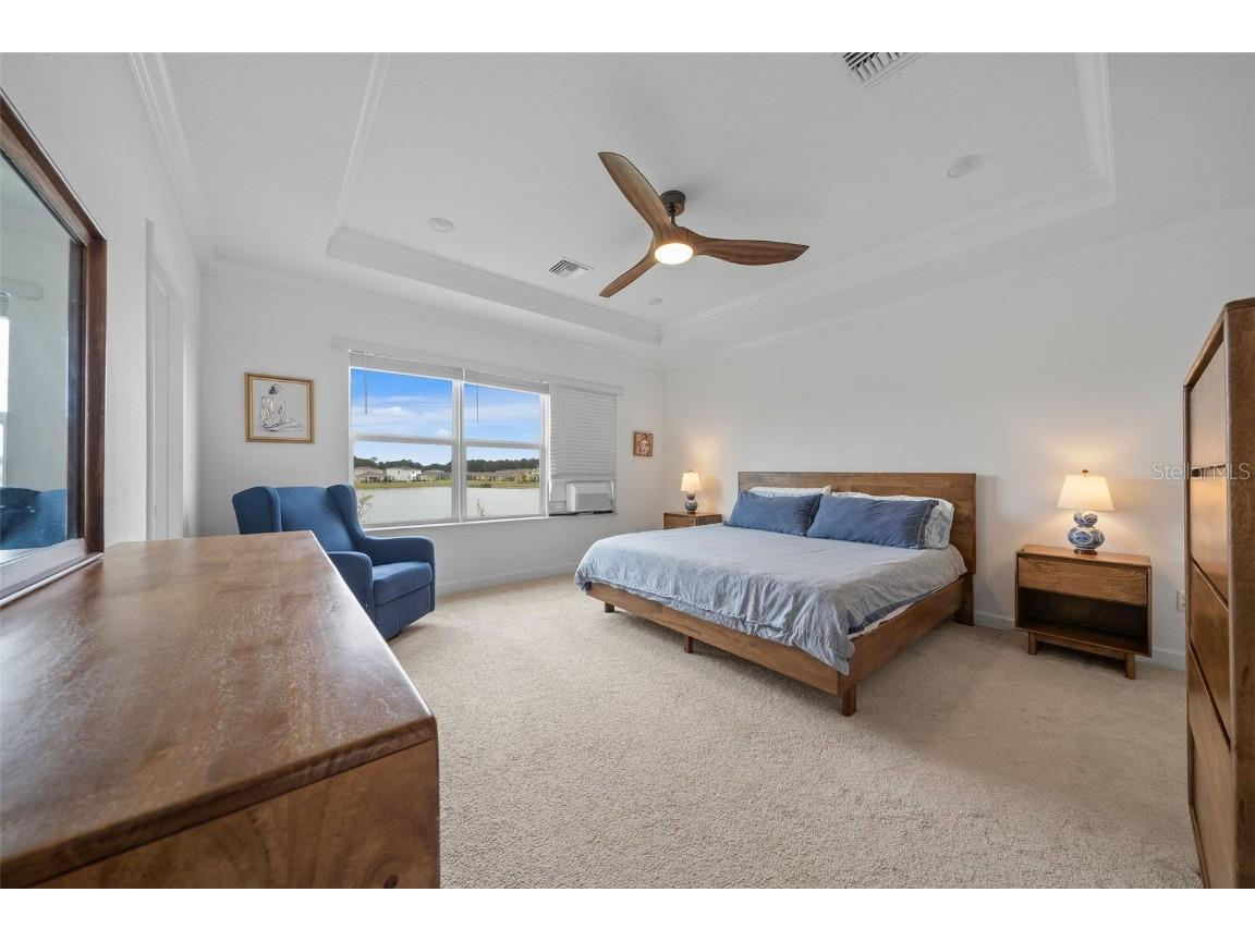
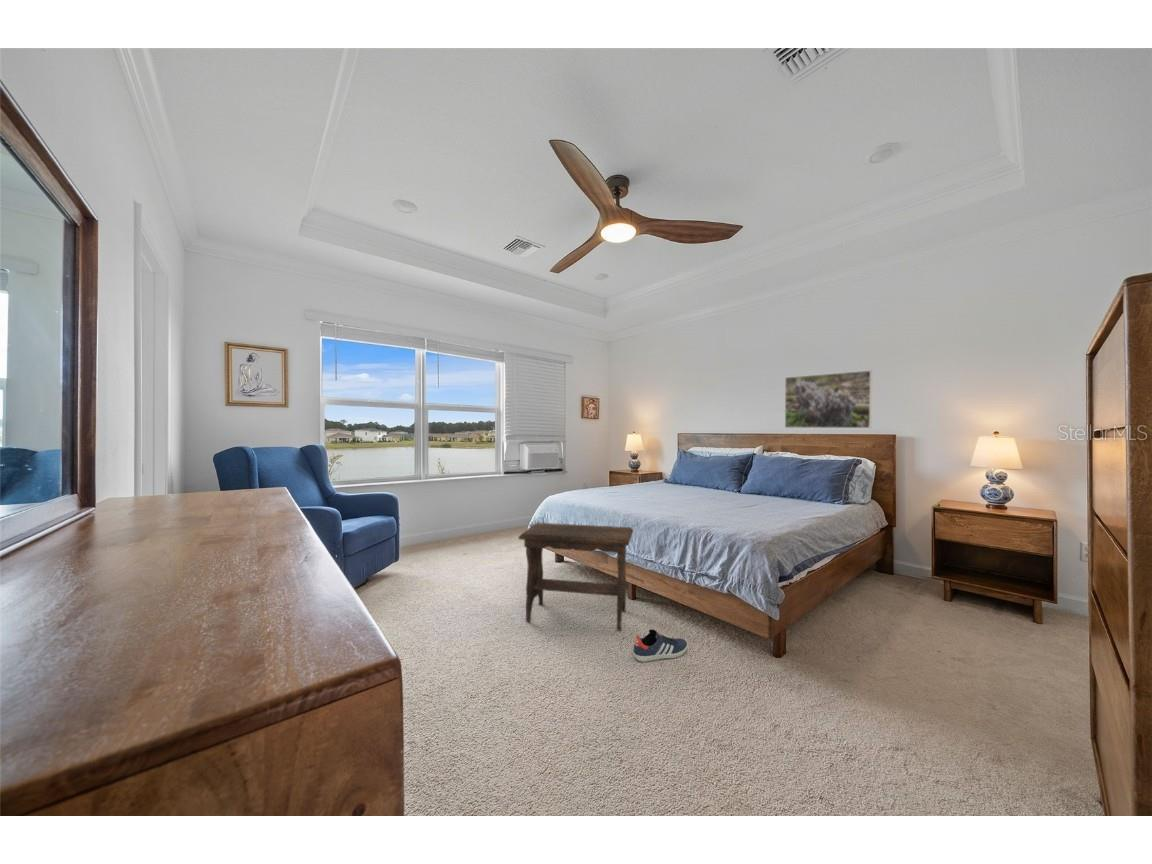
+ footstool (577, 581)
+ sneaker (661, 642)
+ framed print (825, 401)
